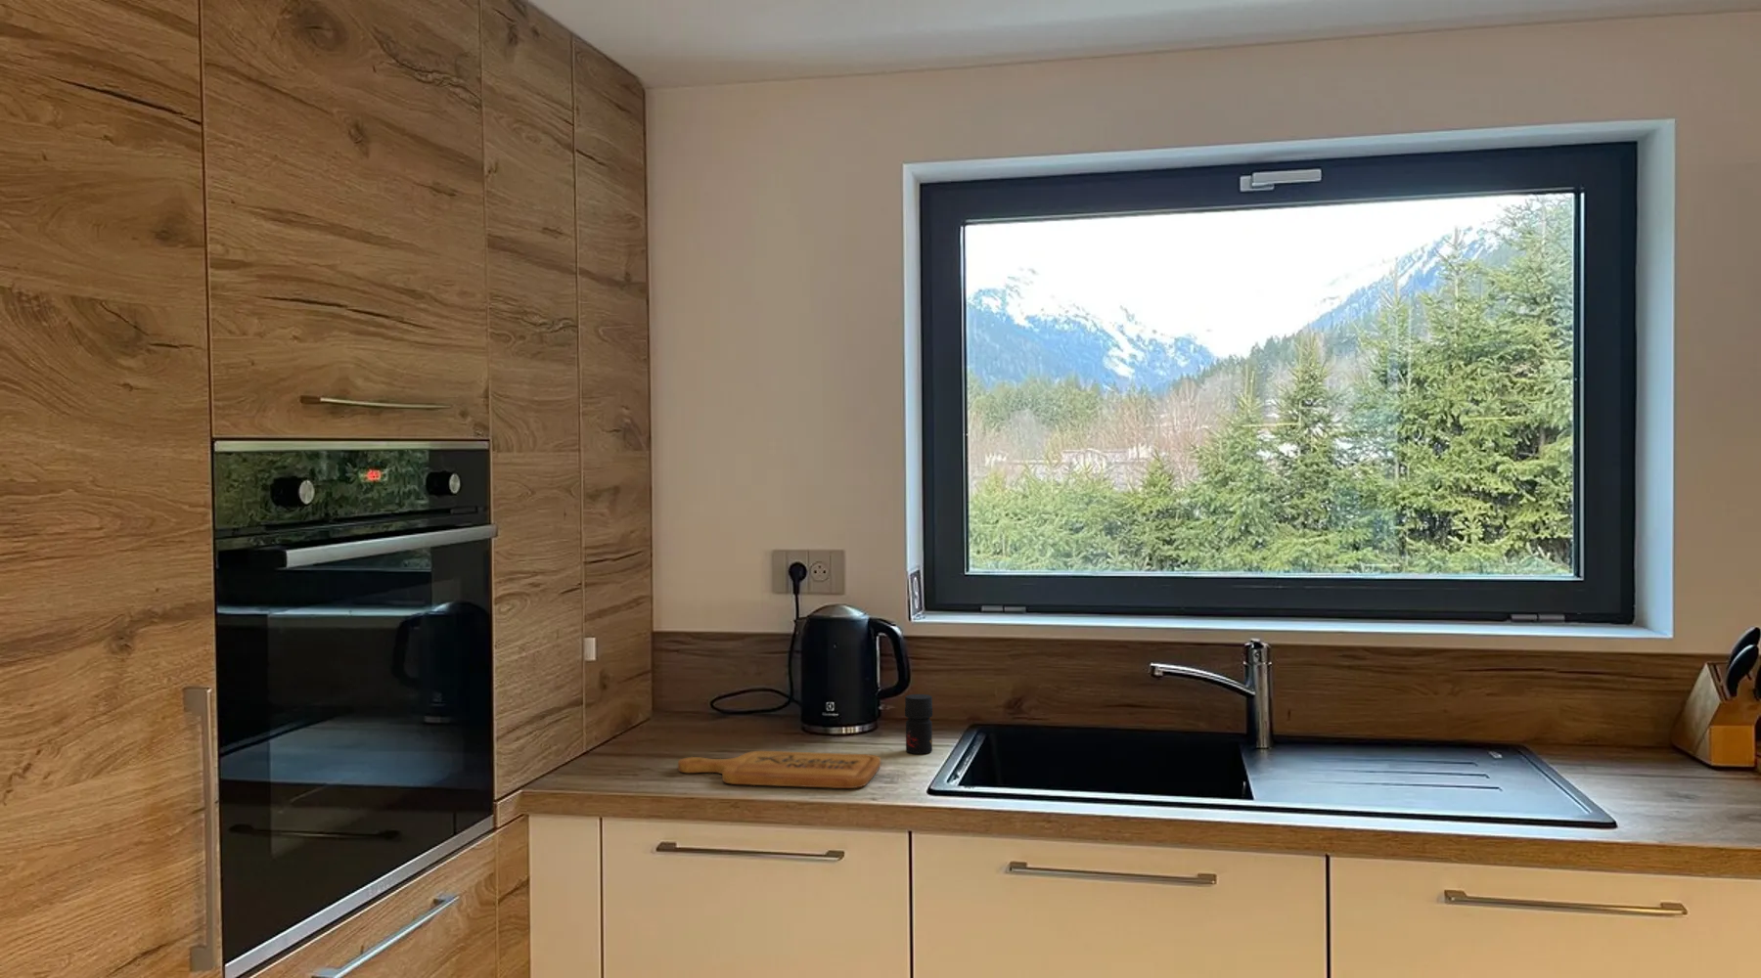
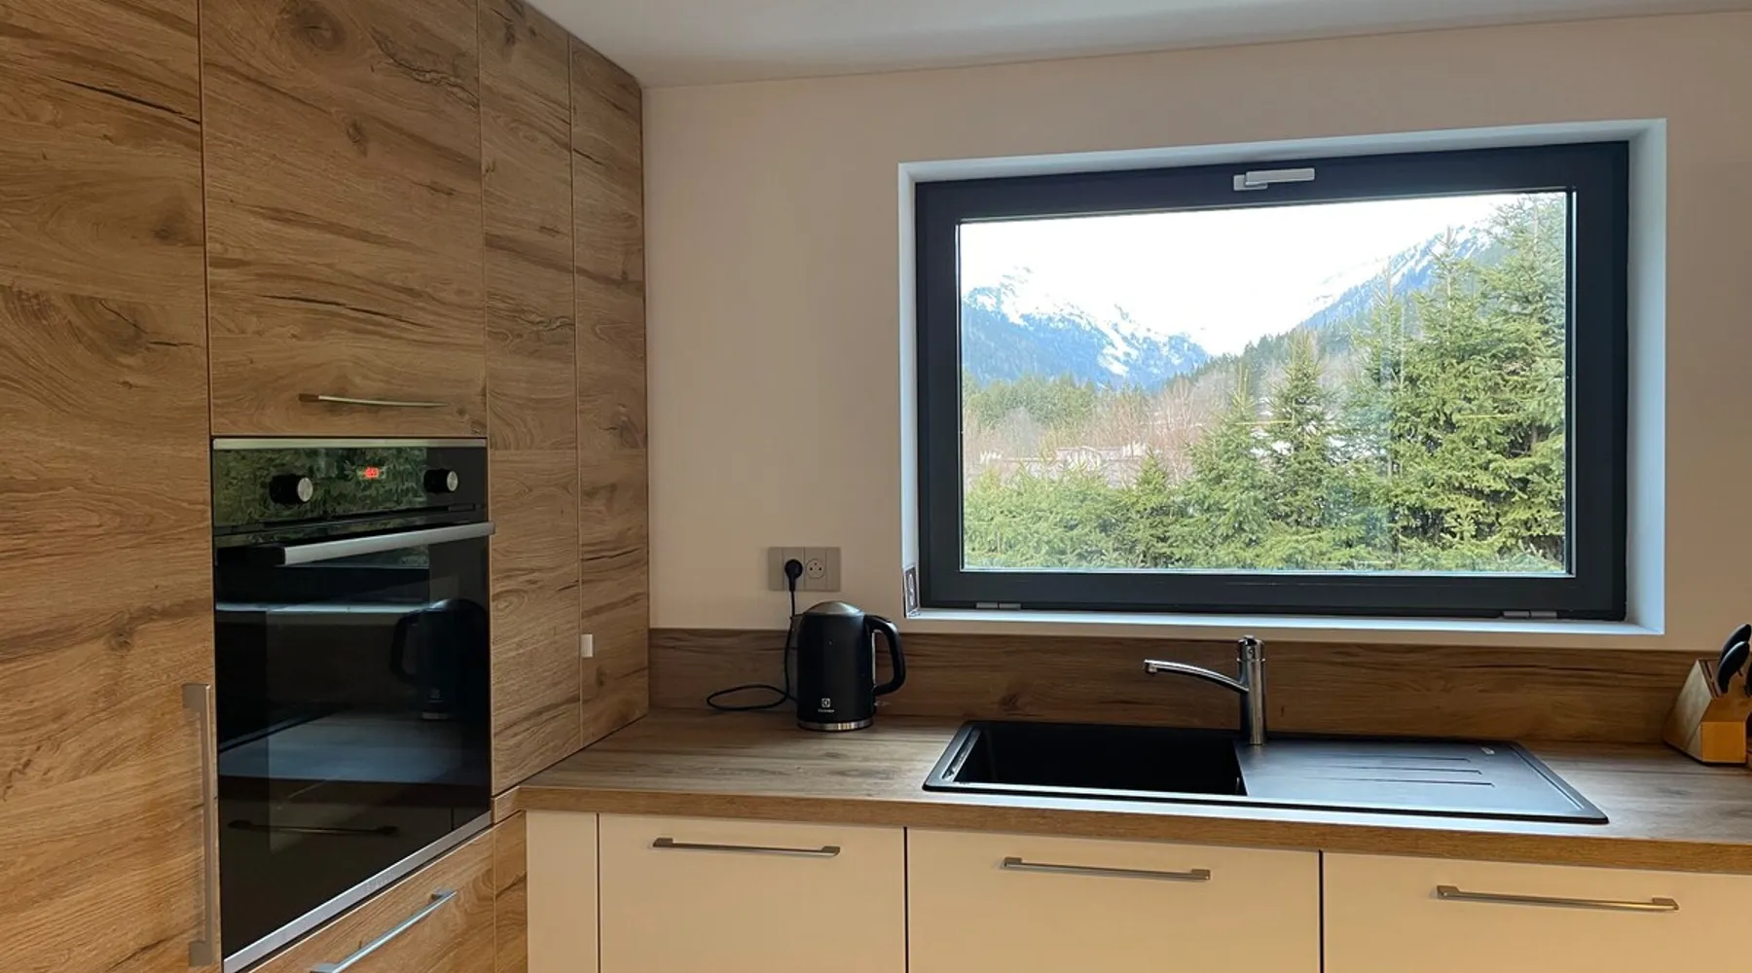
- jar (919, 723)
- cutting board (775, 767)
